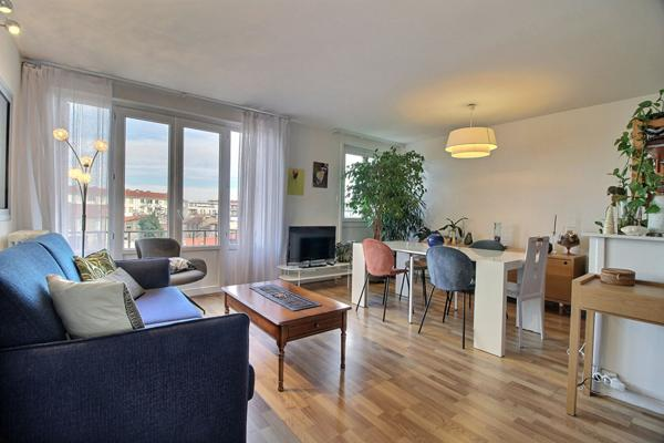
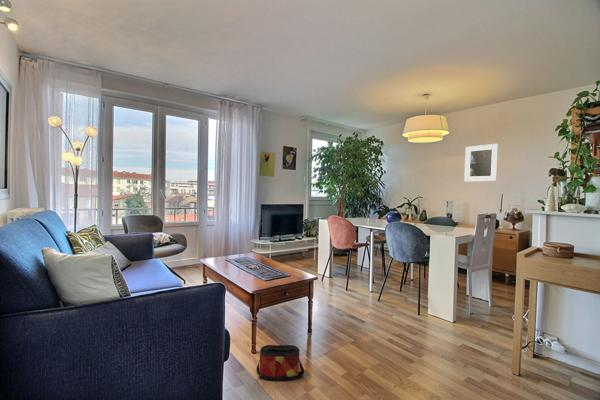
+ bag (280, 361)
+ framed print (480, 163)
